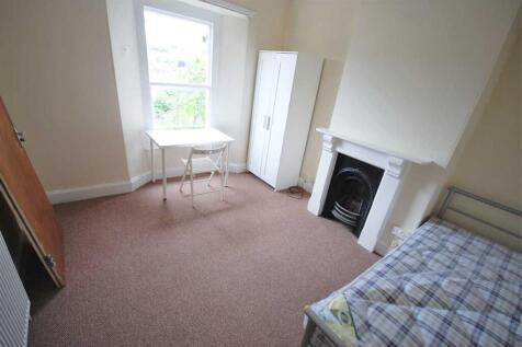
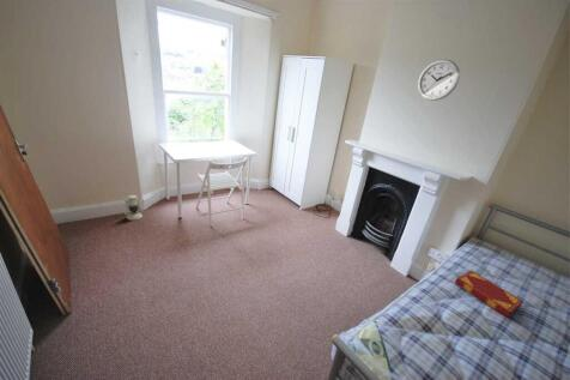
+ wall clock (436, 80)
+ hardback book (487, 291)
+ lantern (133, 204)
